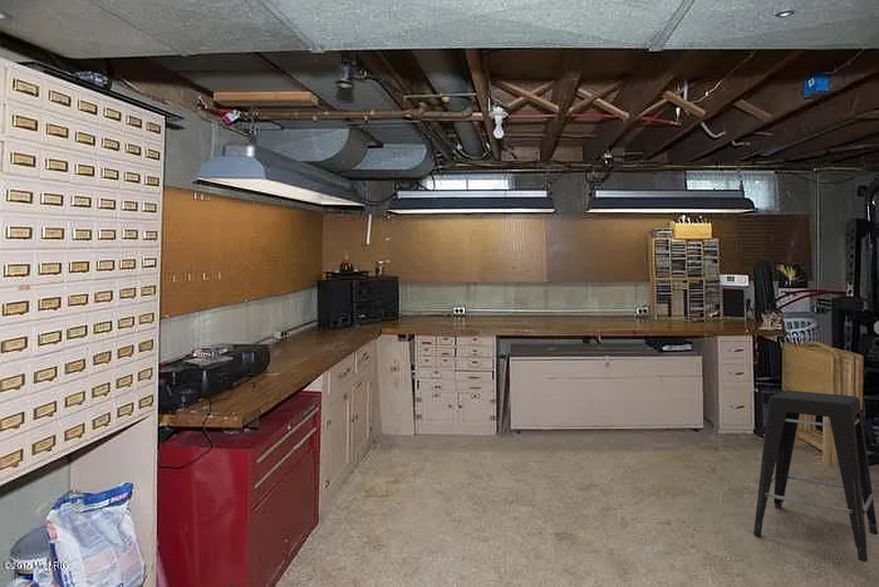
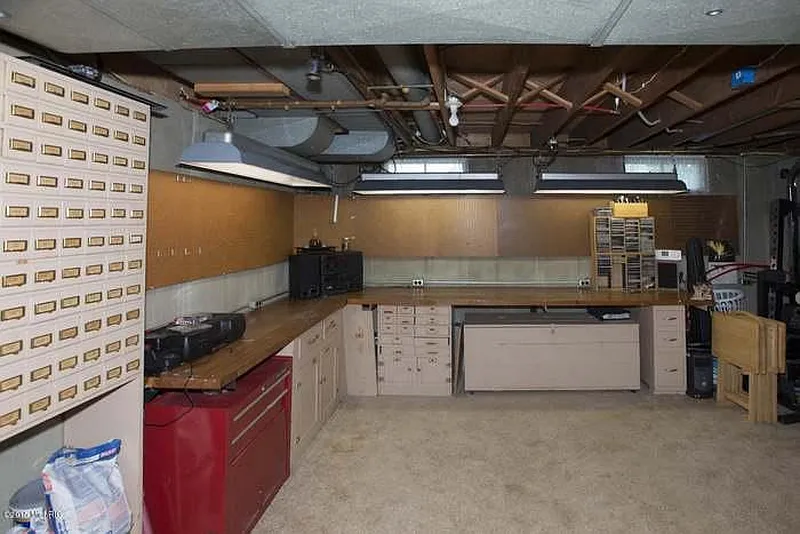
- stool (811, 479)
